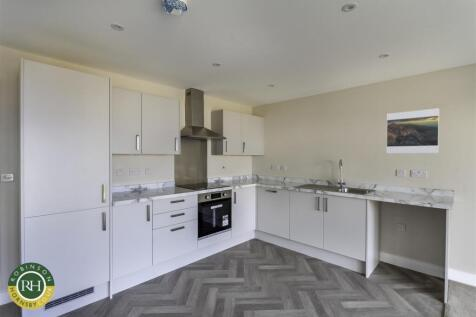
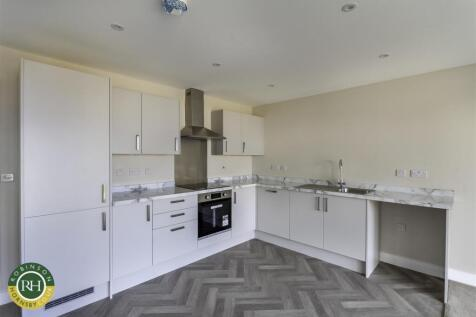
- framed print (411, 132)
